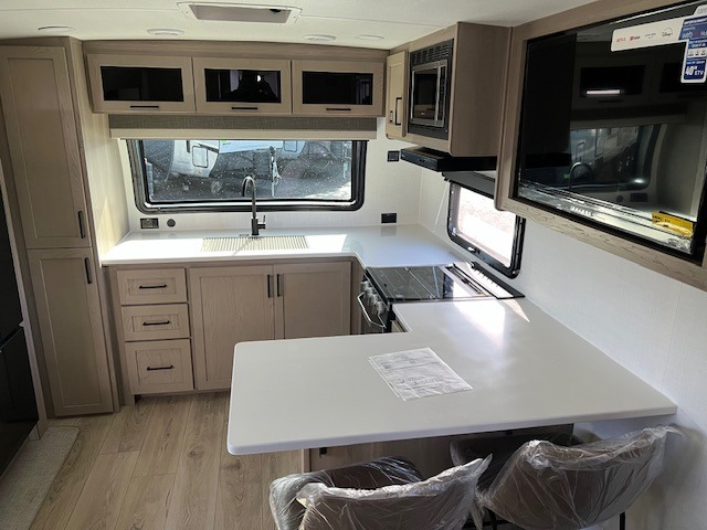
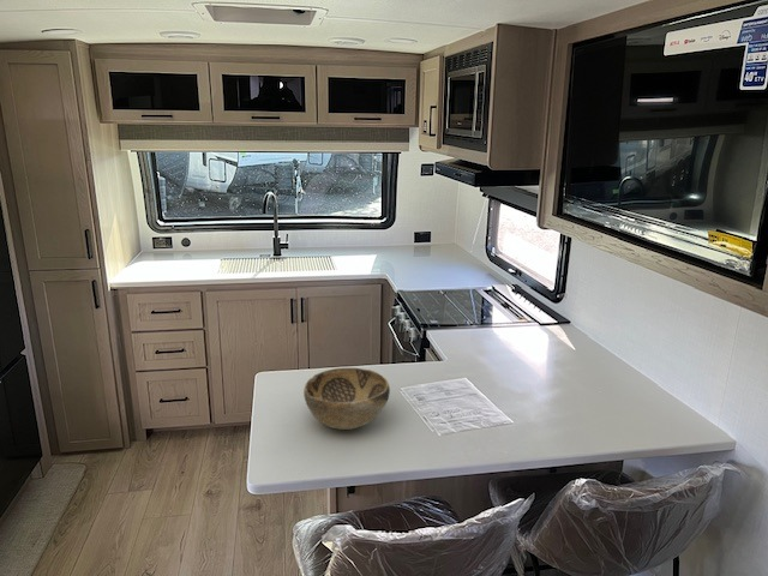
+ decorative bowl (347, 402)
